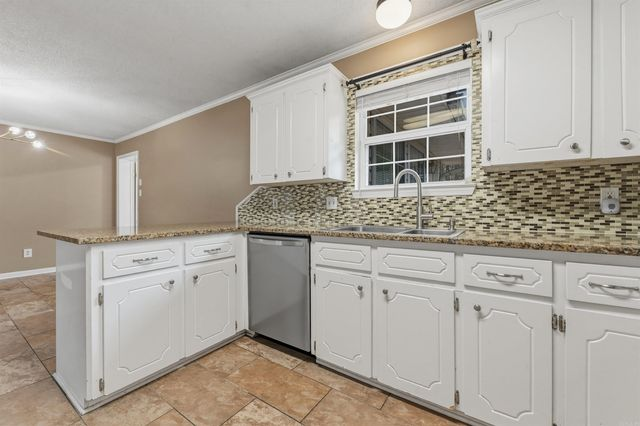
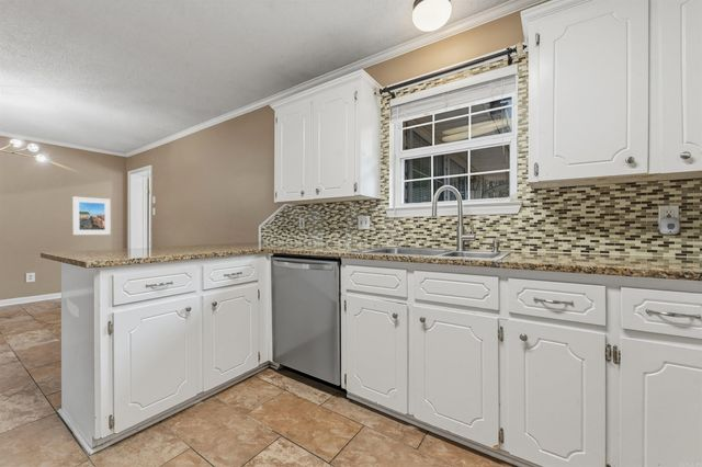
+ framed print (92, 216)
